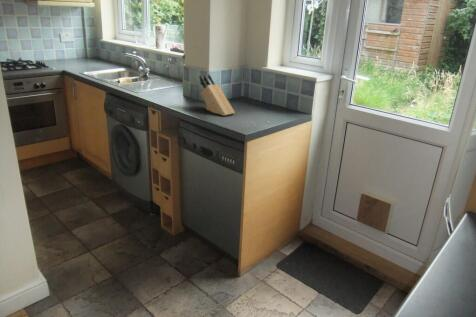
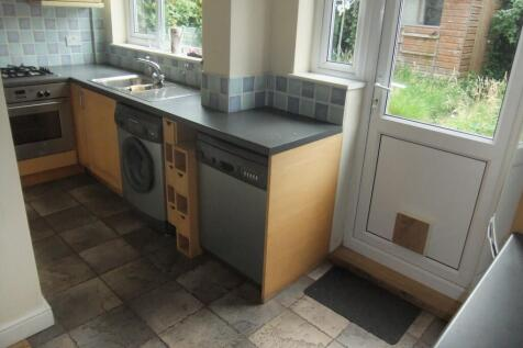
- knife block (215, 94)
